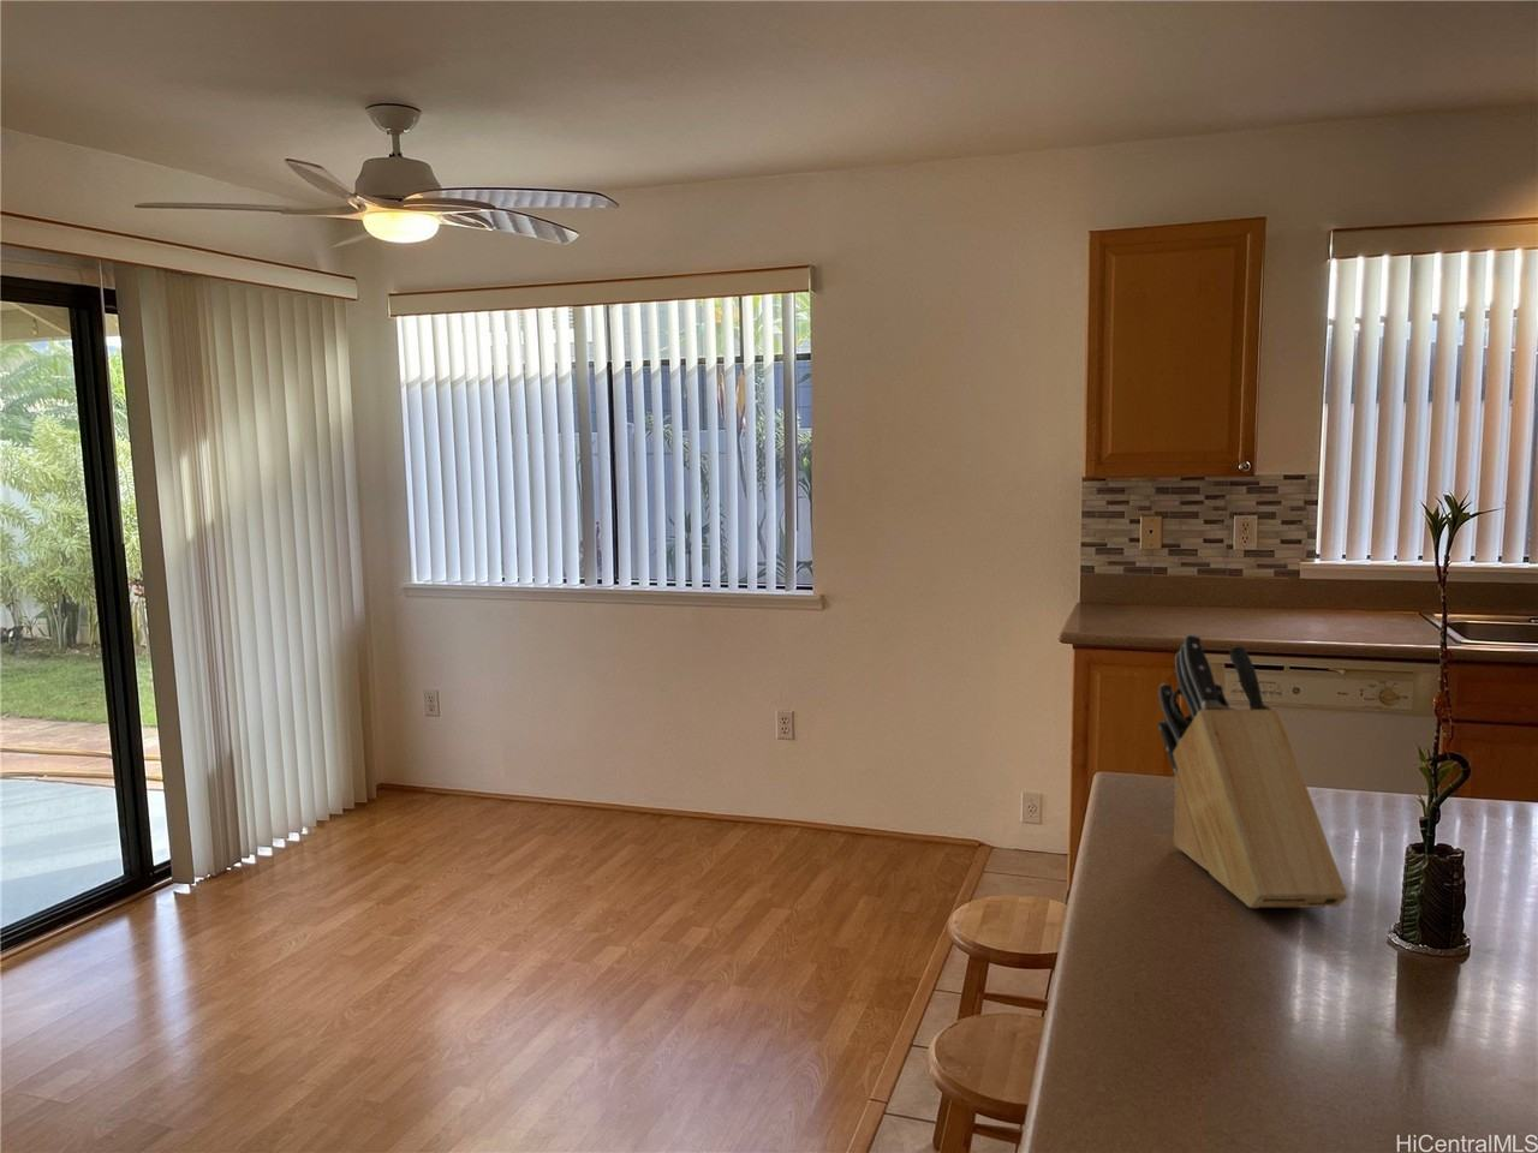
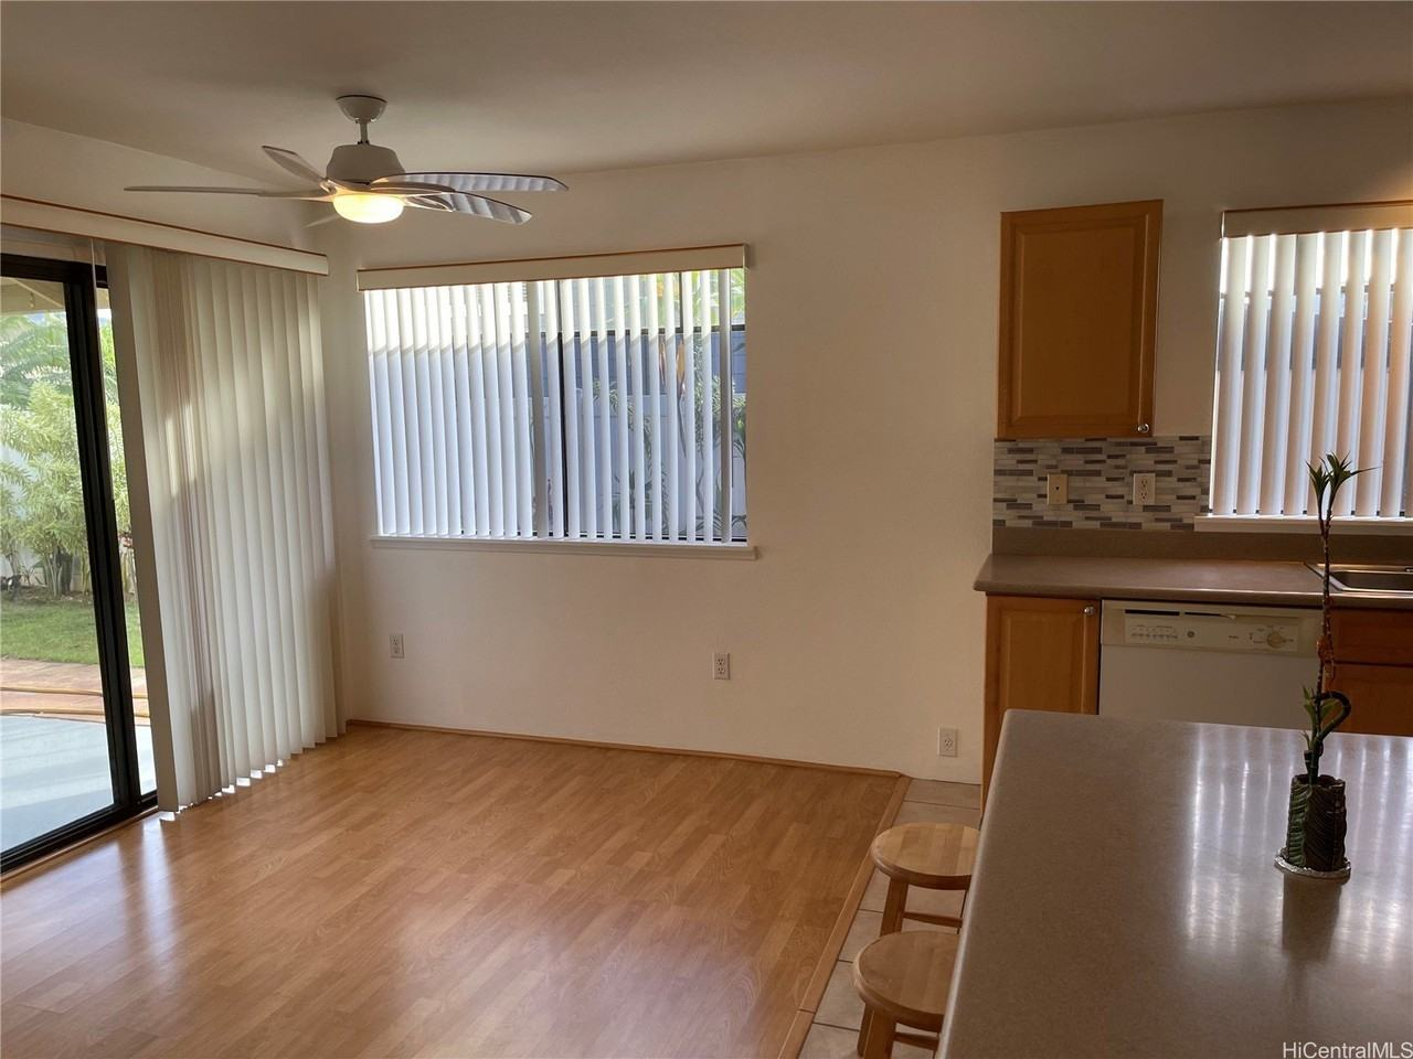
- knife block (1239, 757)
